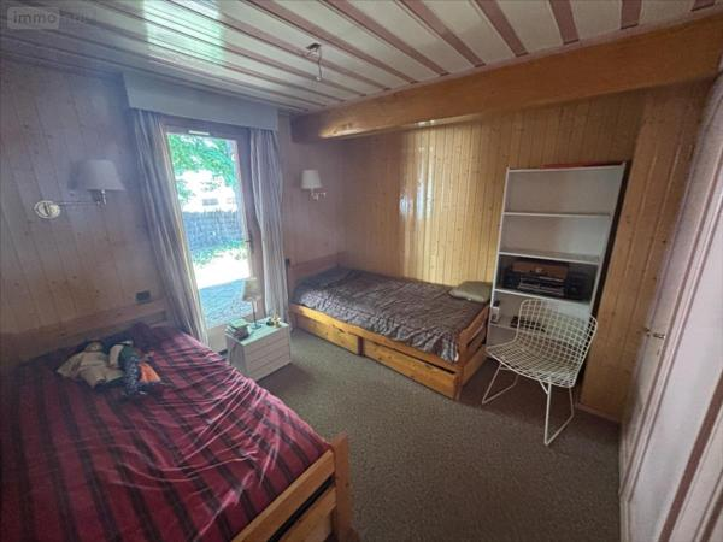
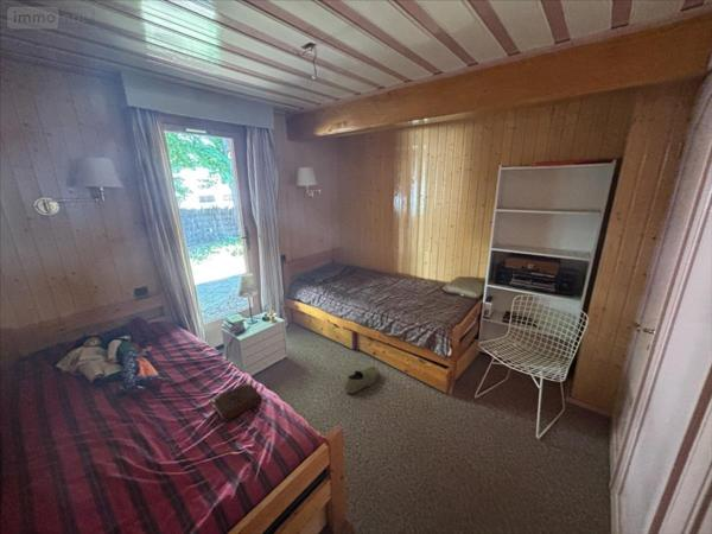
+ book (237, 401)
+ shoe (362, 376)
